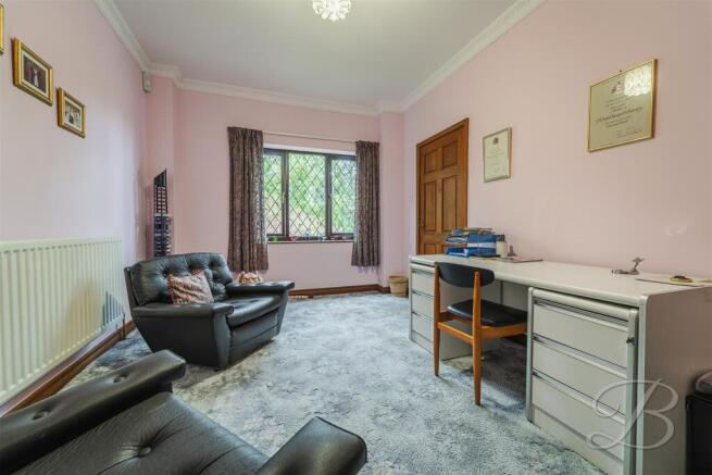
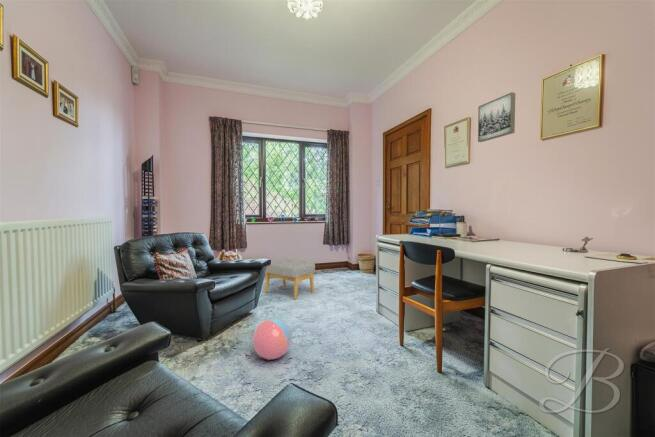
+ ball (272, 338)
+ wall art (495, 118)
+ footstool (289, 276)
